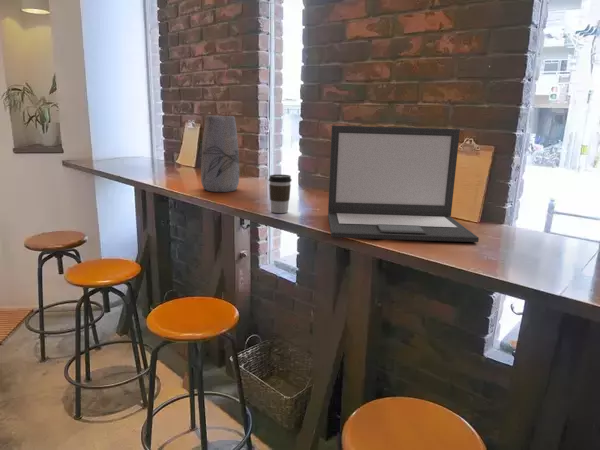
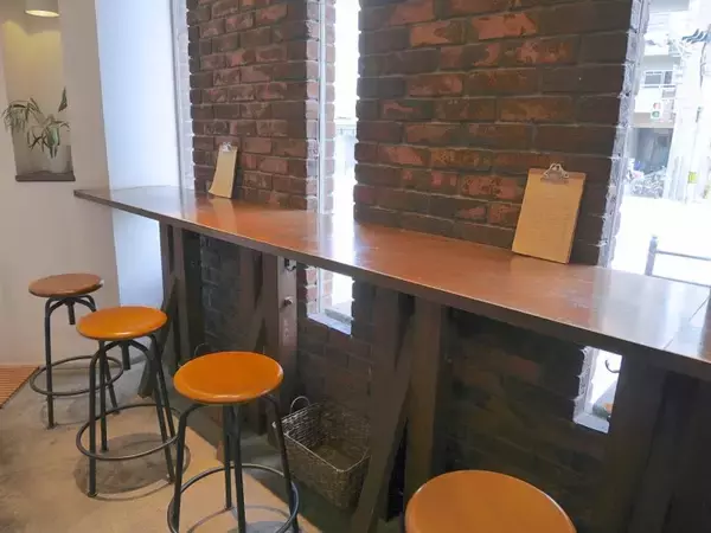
- laptop (399, 179)
- coffee cup (279, 193)
- vase (220, 153)
